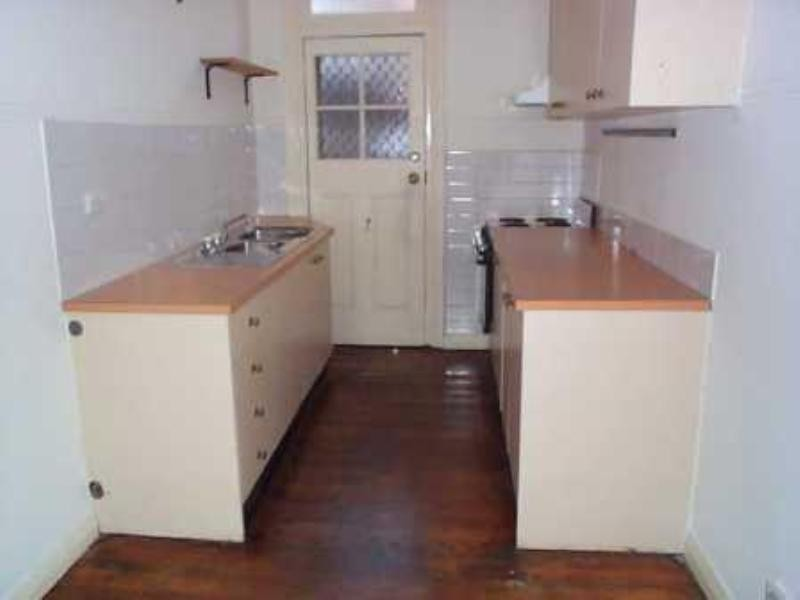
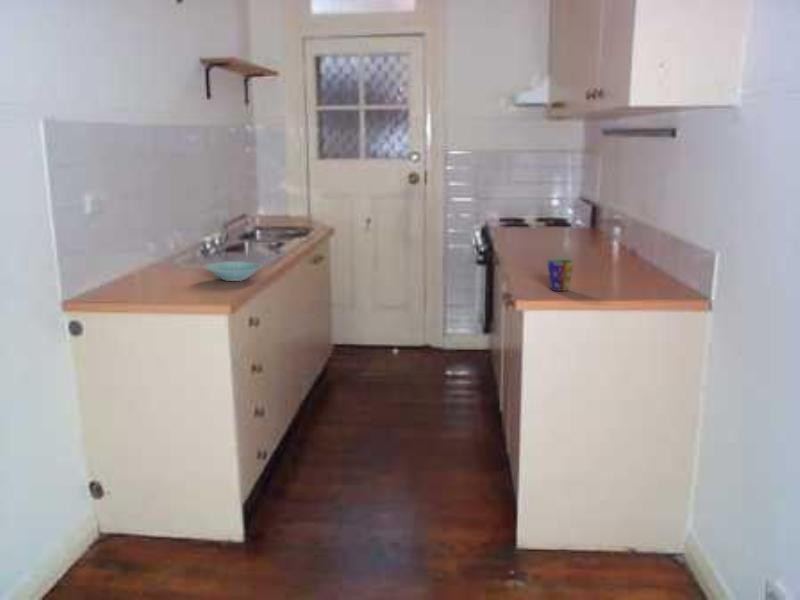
+ cup (560, 275)
+ bowl (234, 272)
